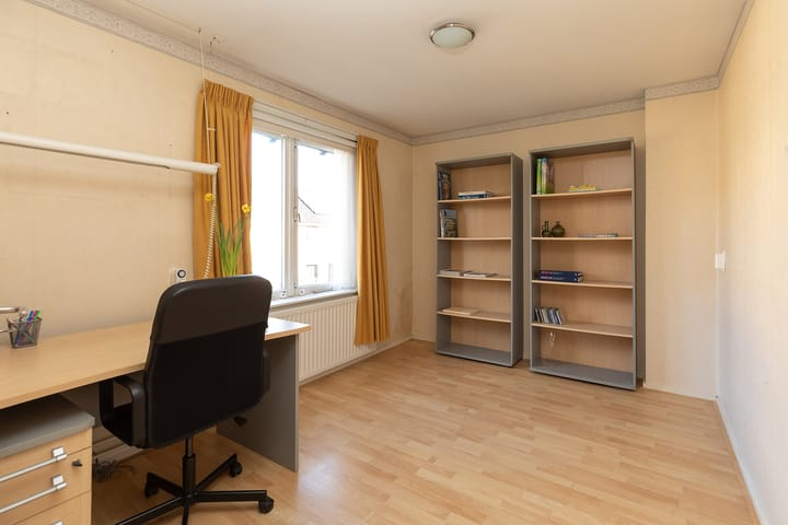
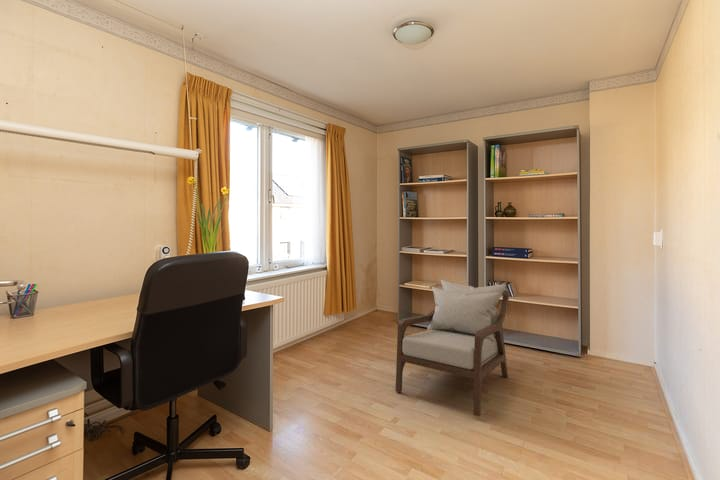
+ armchair (458, 333)
